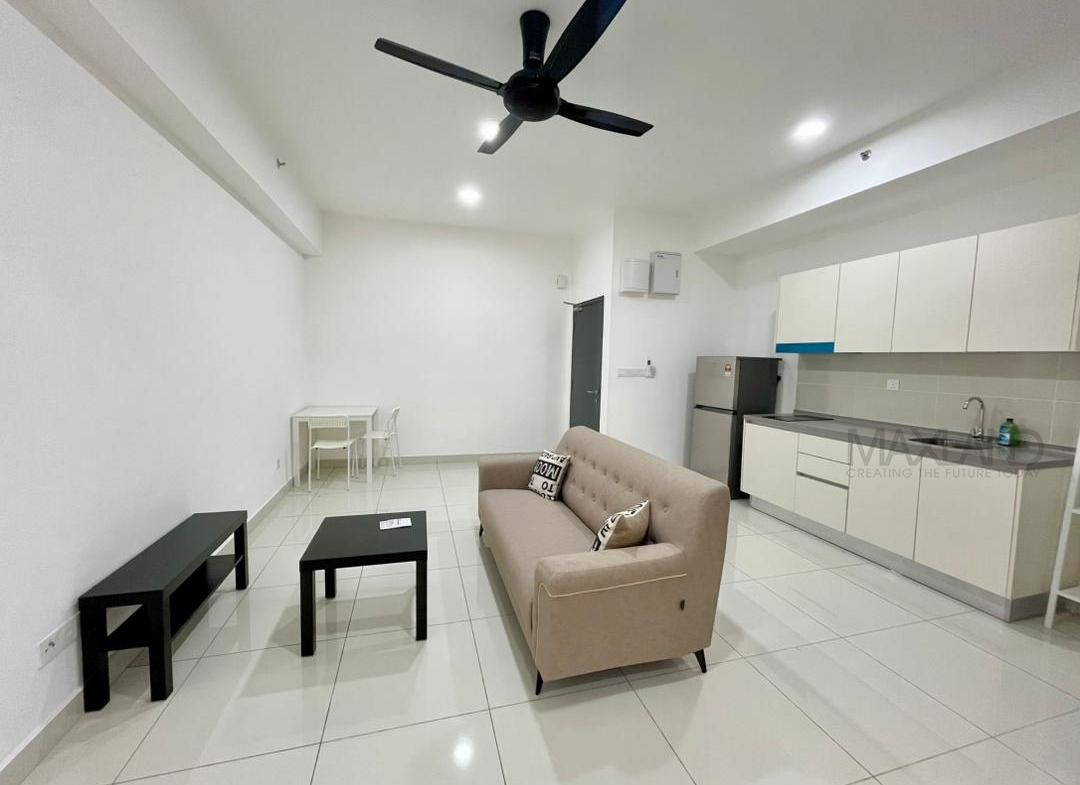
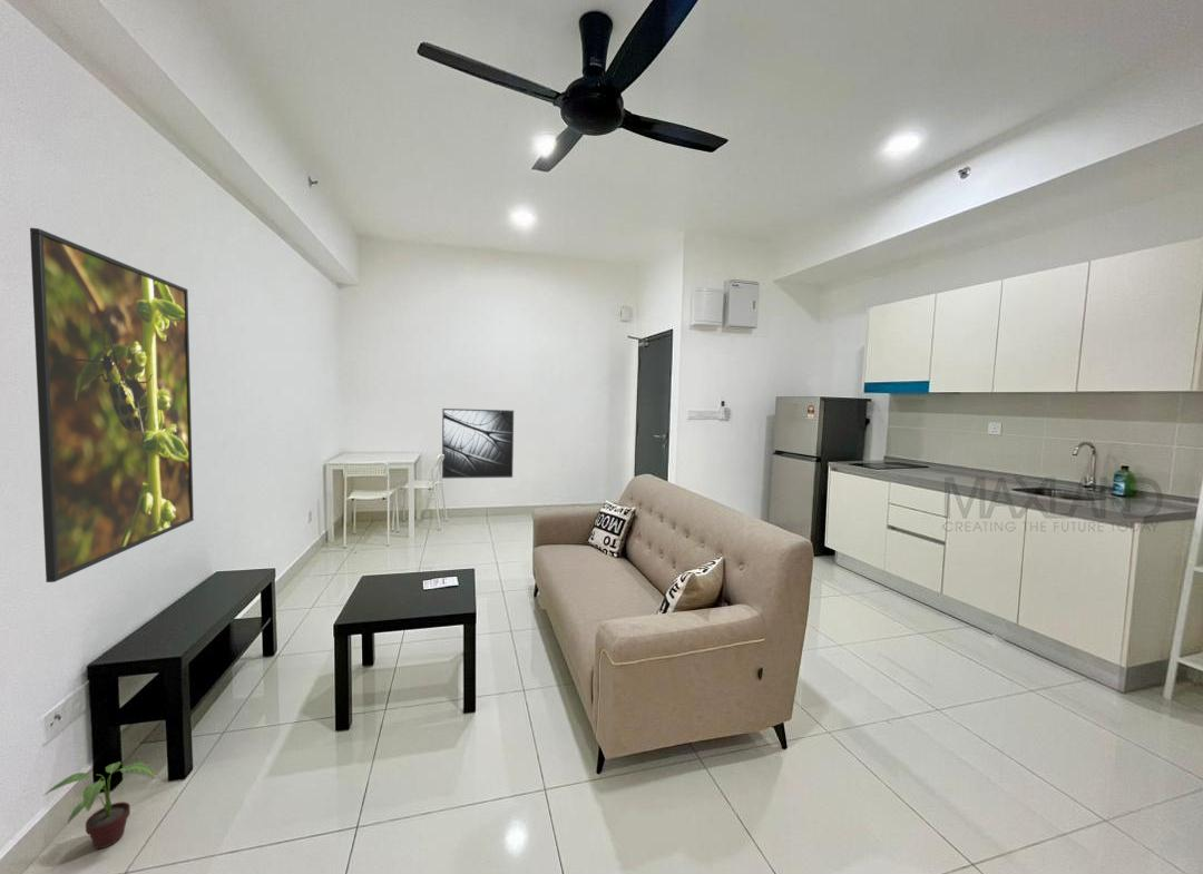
+ potted plant (104, 806)
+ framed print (478, 443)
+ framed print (130, 407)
